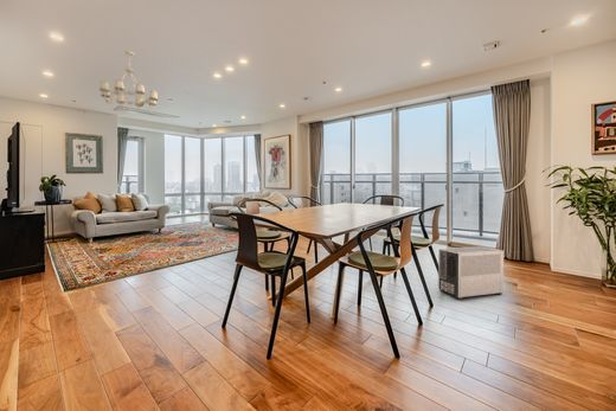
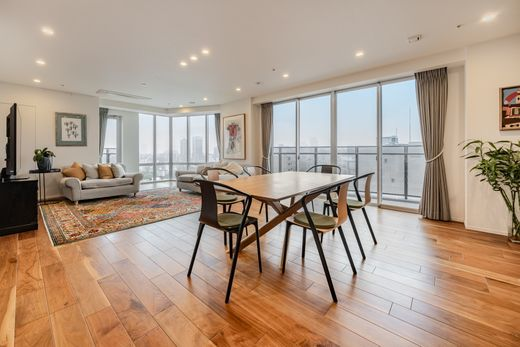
- chandelier (131, 77)
- air purifier (470, 271)
